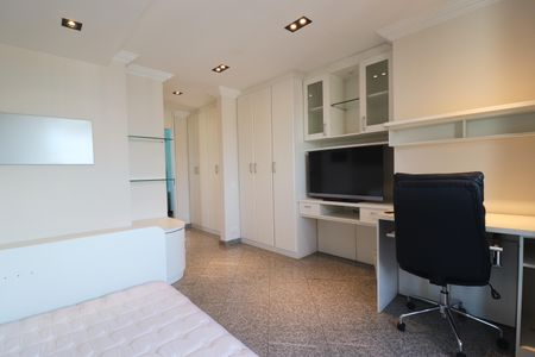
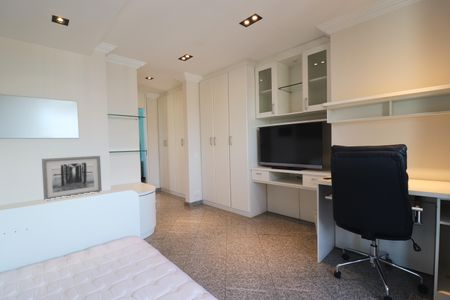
+ wall art (74, 176)
